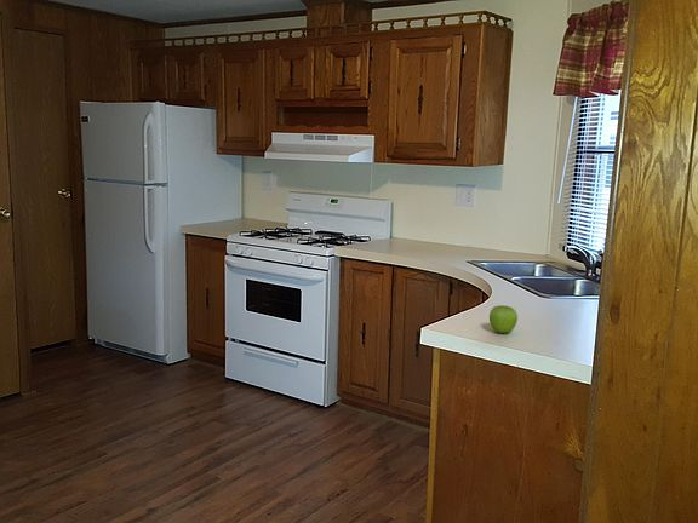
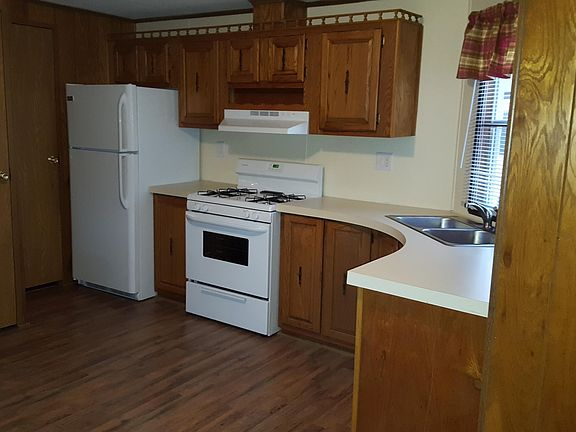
- fruit (503, 317)
